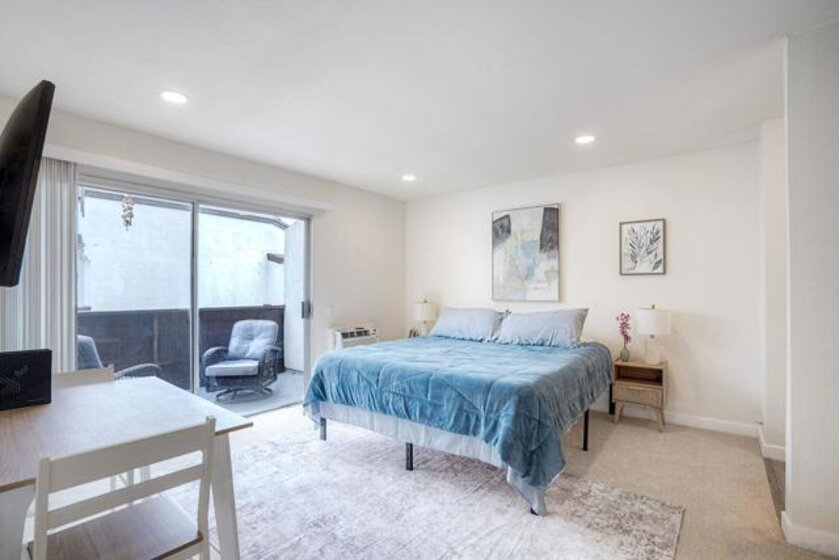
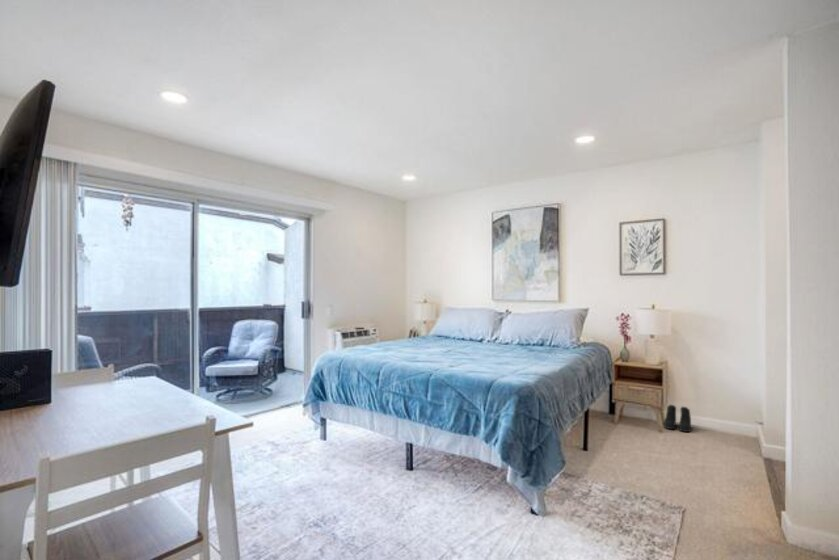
+ boots (675, 417)
